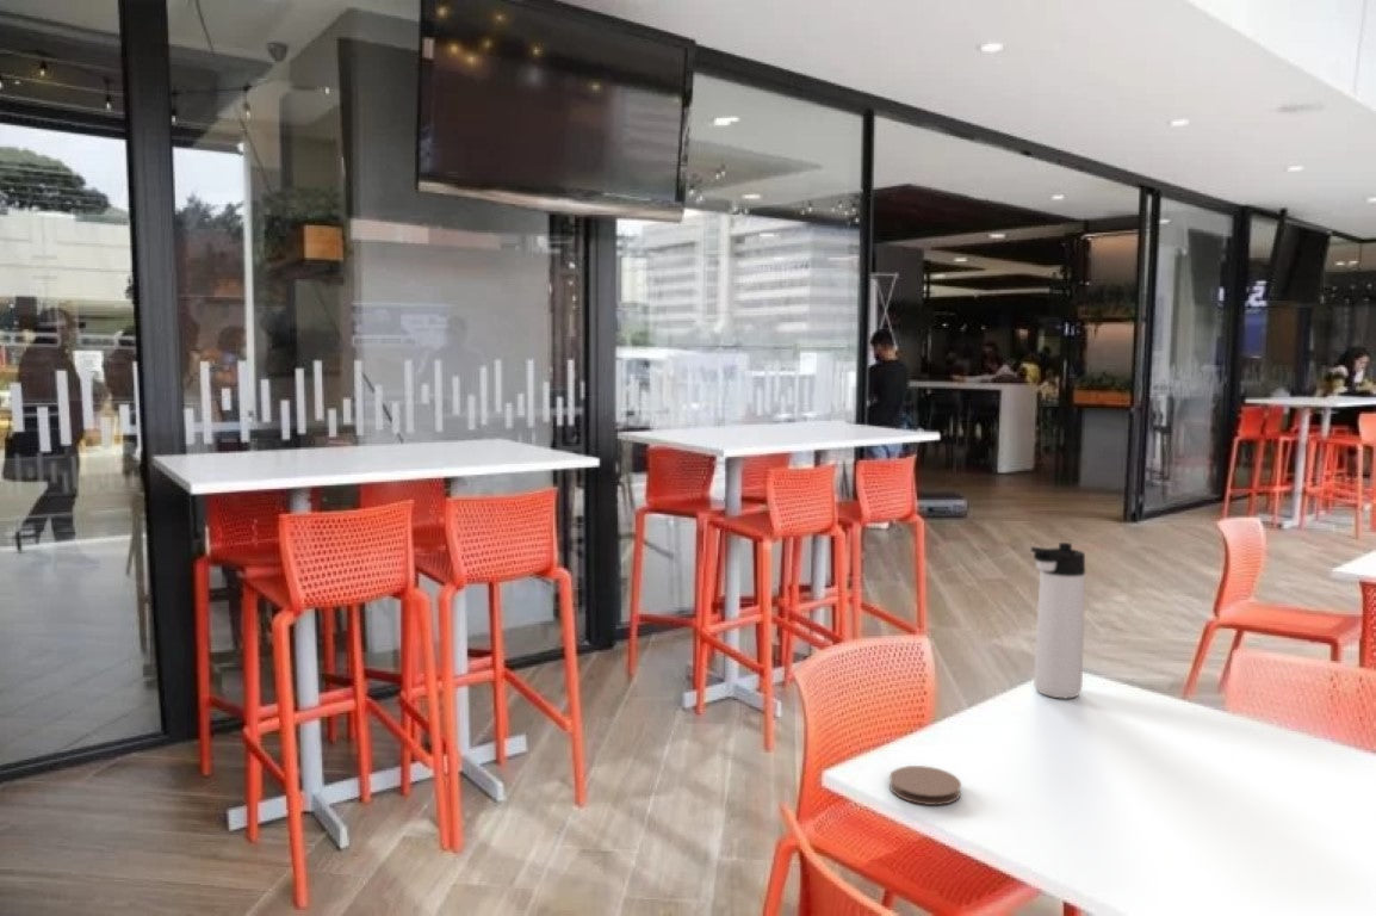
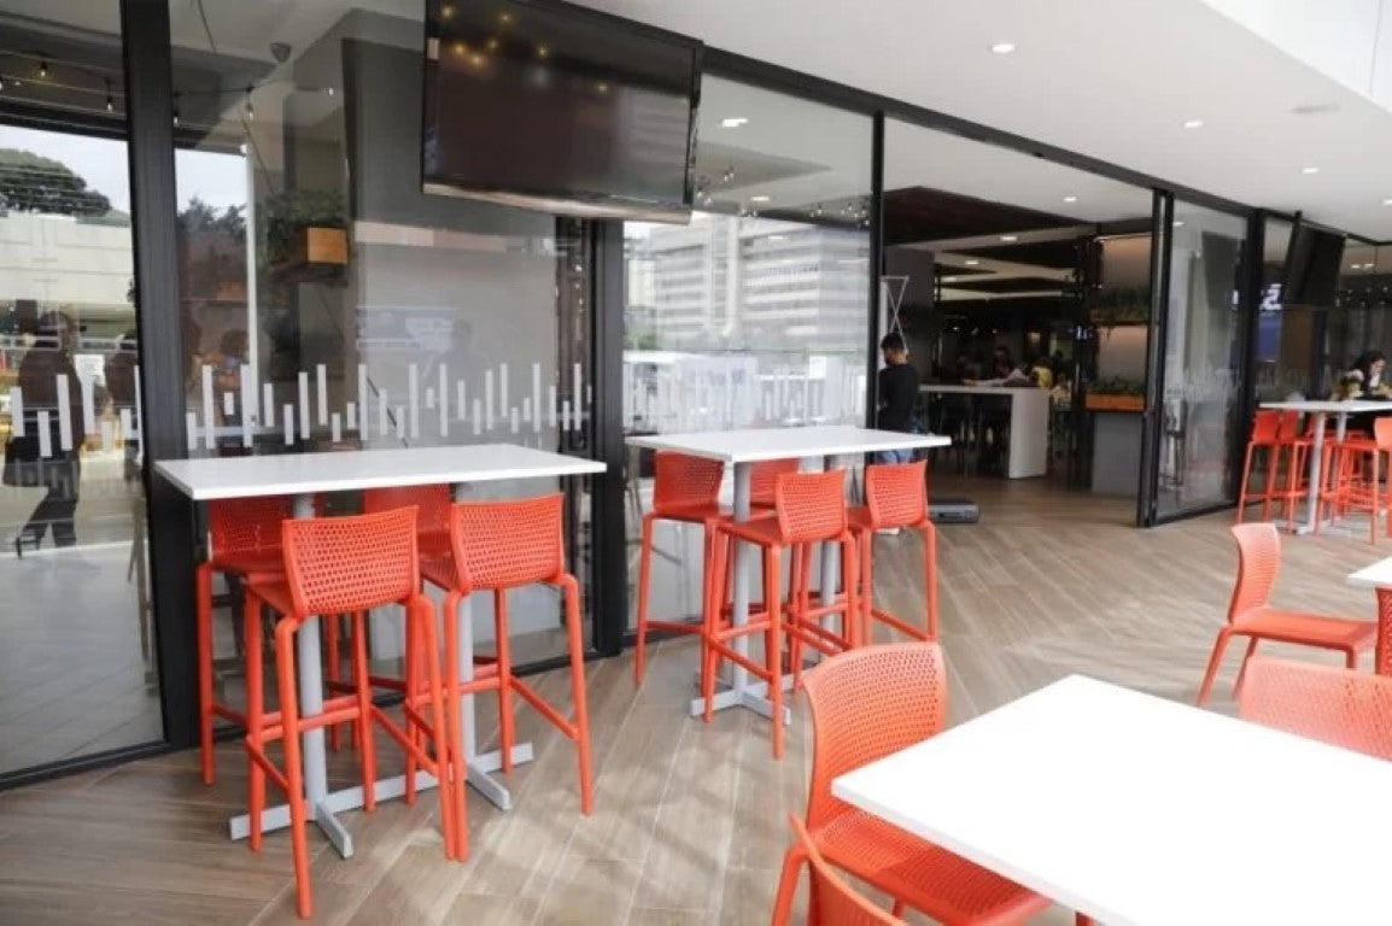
- coaster (924, 784)
- thermos bottle (1054, 619)
